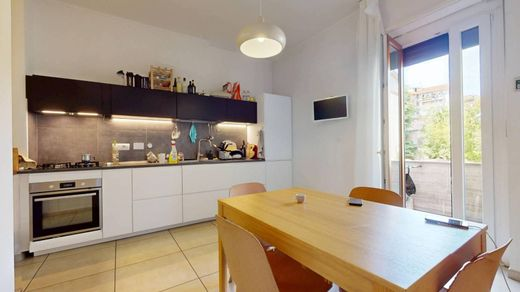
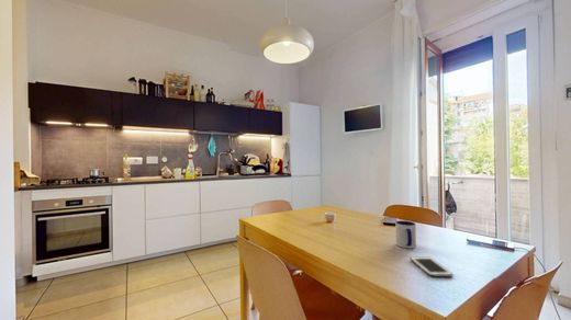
+ cell phone (429, 265)
+ mug (406, 235)
